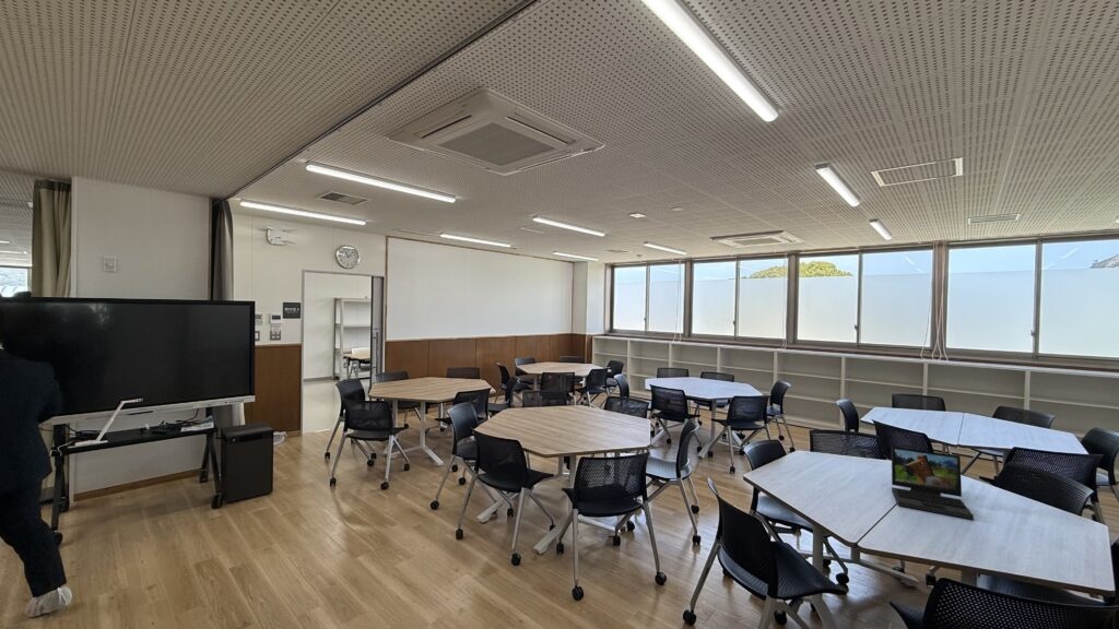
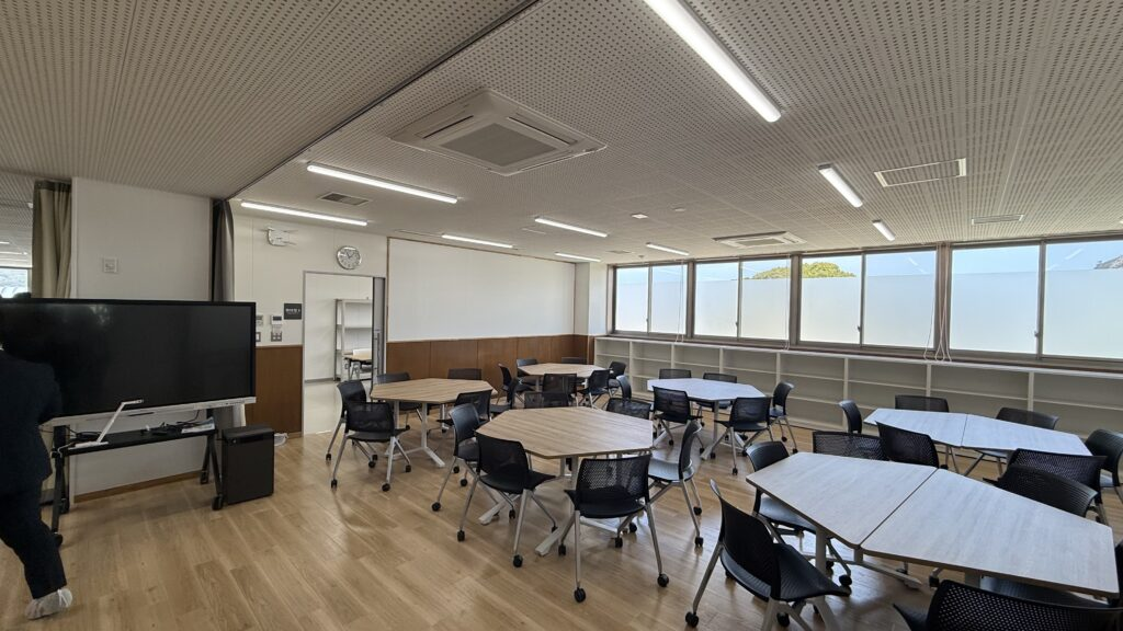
- laptop (929, 478)
